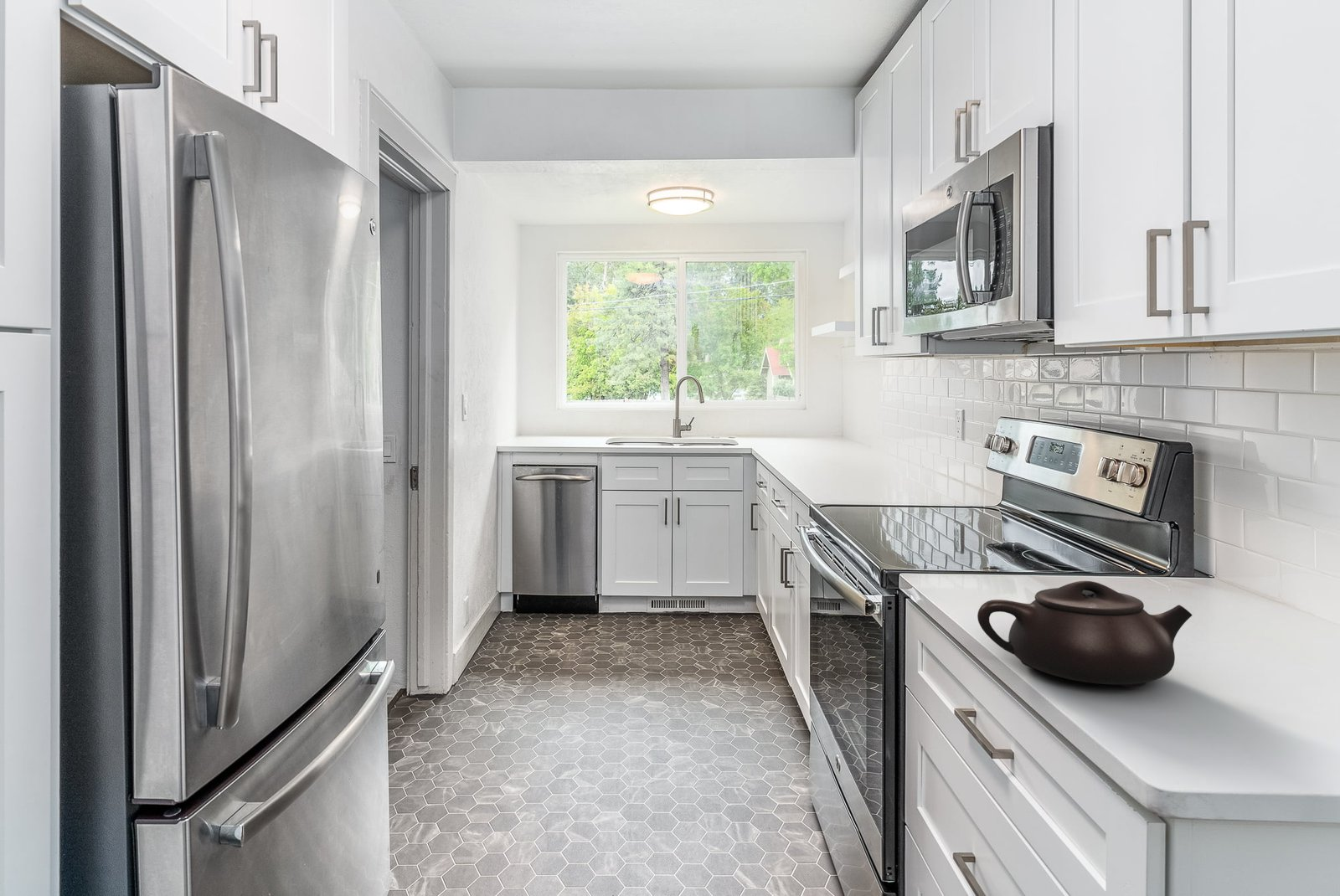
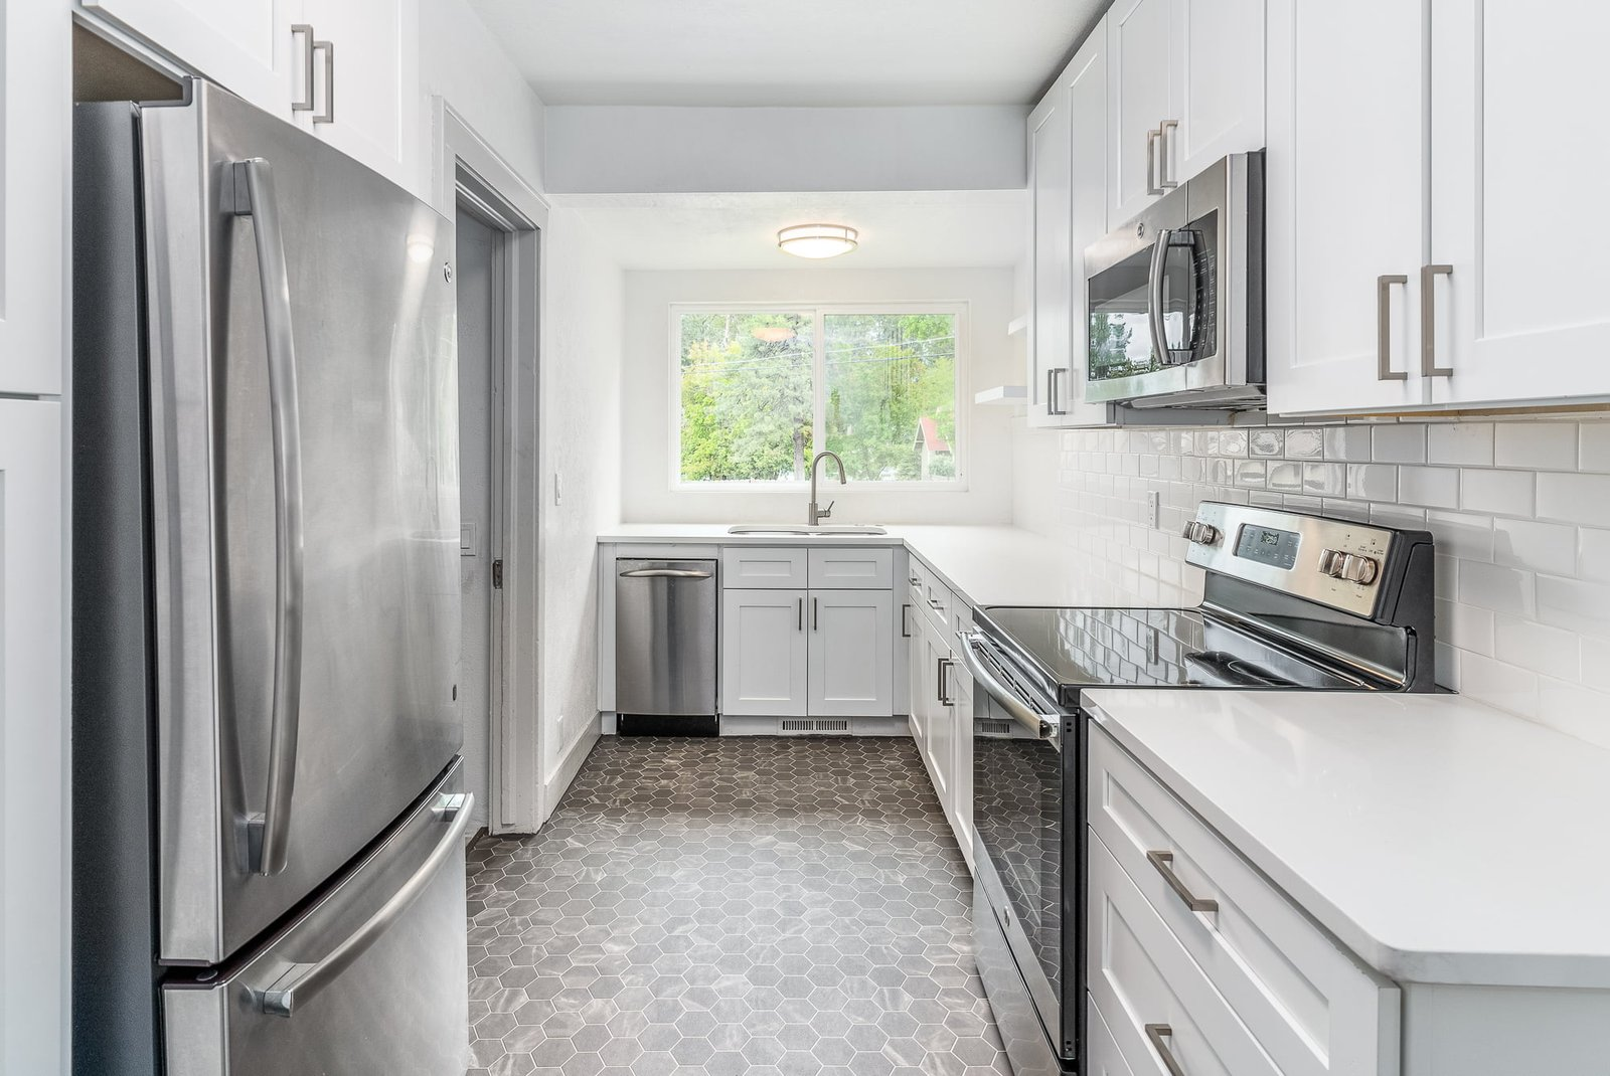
- teapot (1083, 625)
